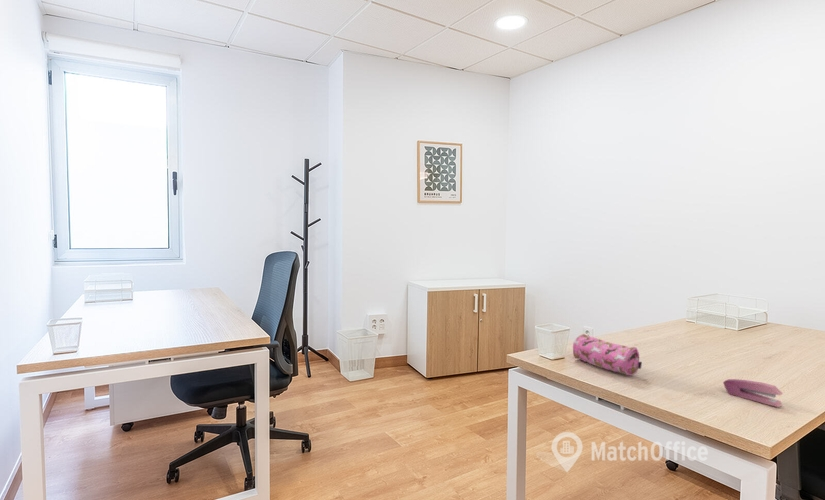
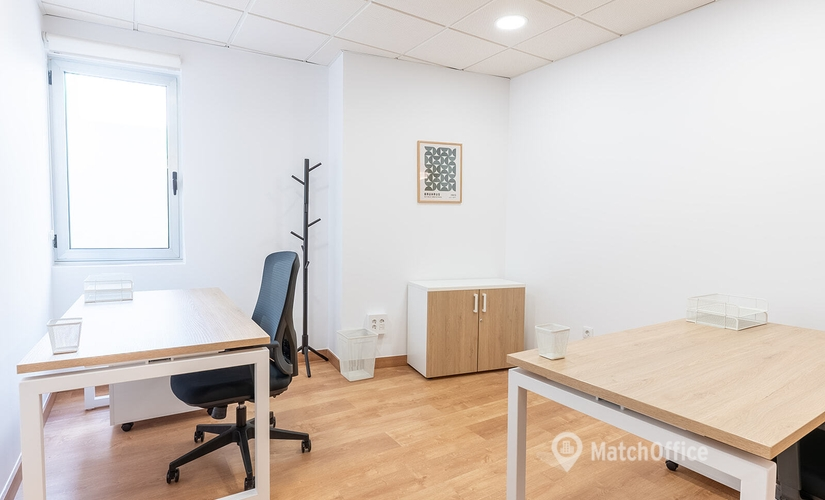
- pencil case (604, 353)
- stapler (751, 389)
